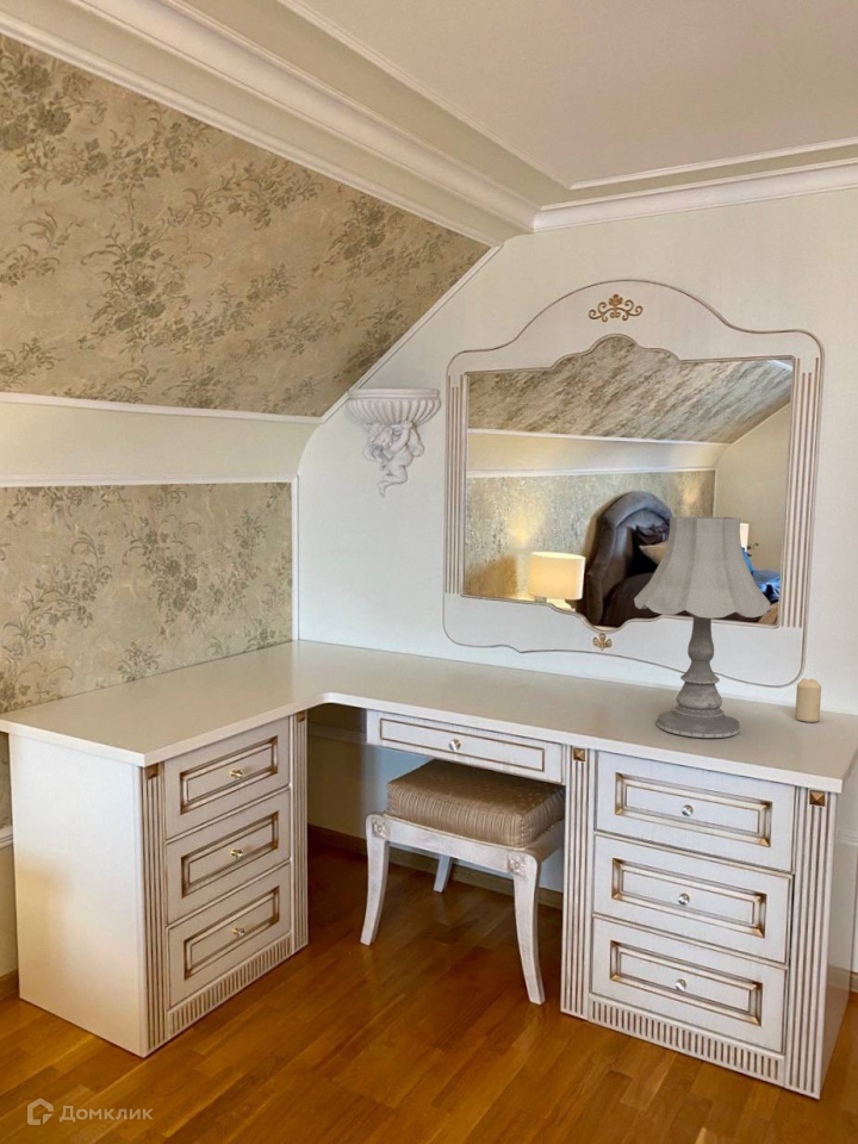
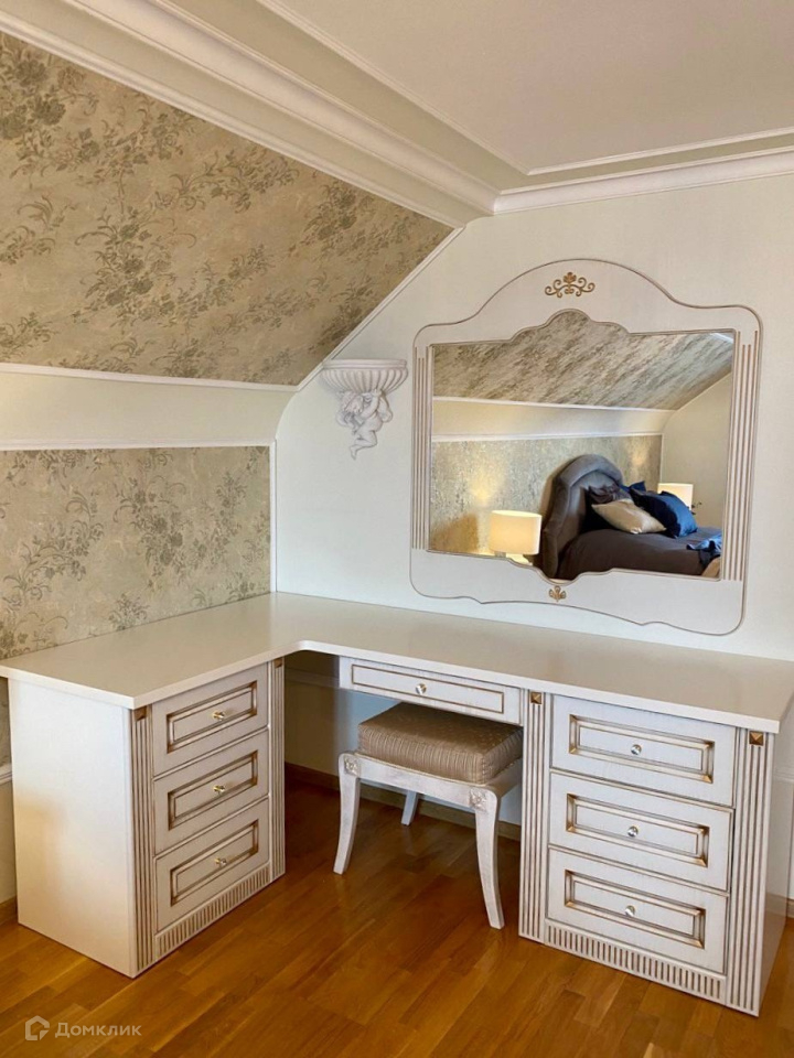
- candle (808, 698)
- table lamp (701, 622)
